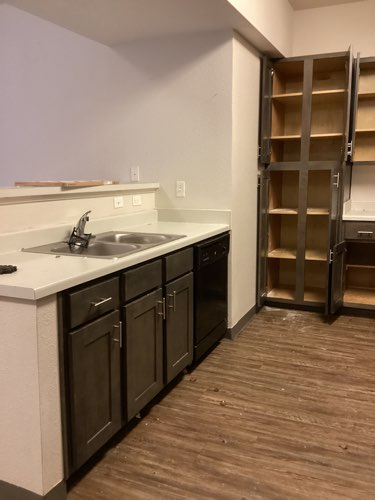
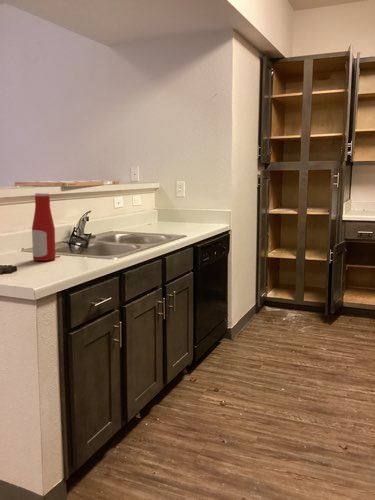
+ bottle (43, 226)
